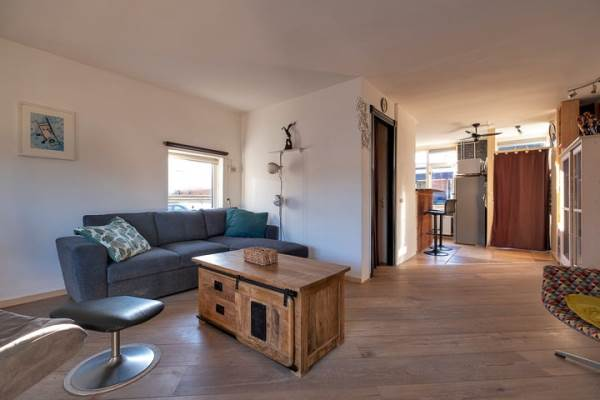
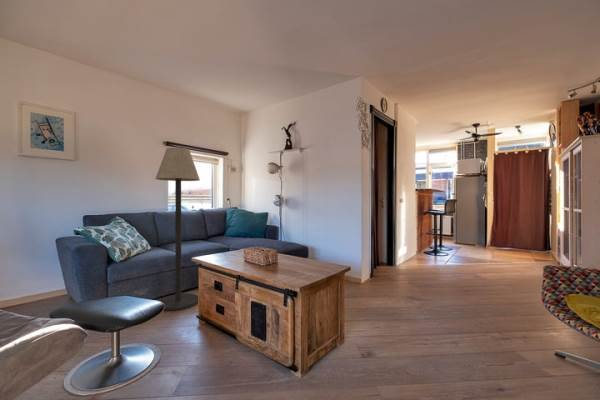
+ floor lamp (178, 225)
